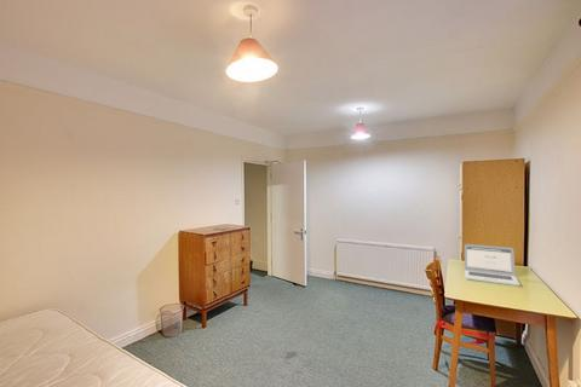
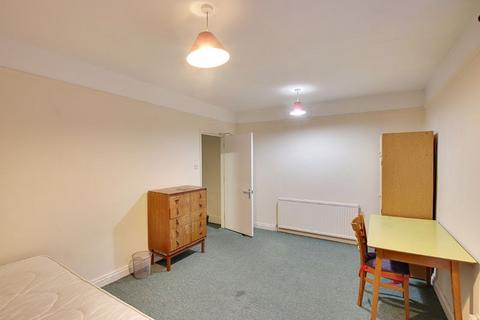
- laptop (489, 262)
